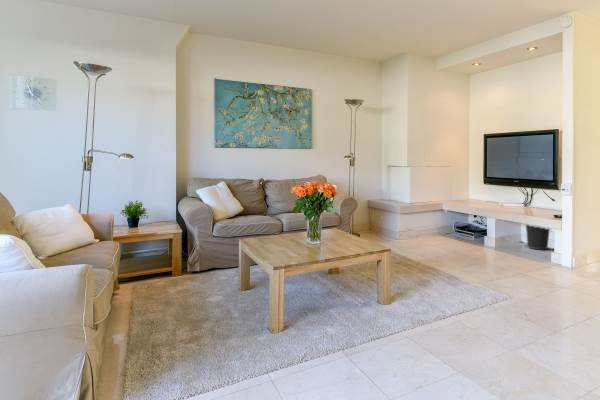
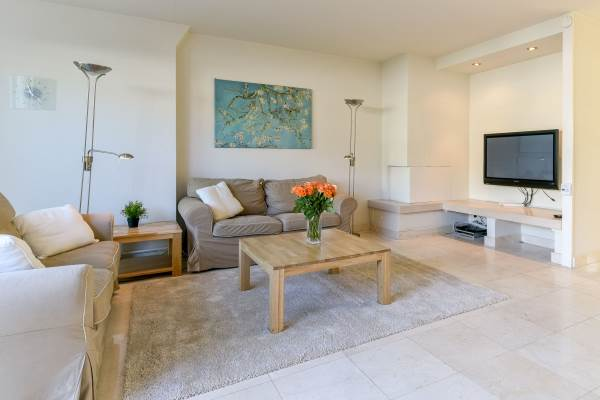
- wastebasket (537, 236)
